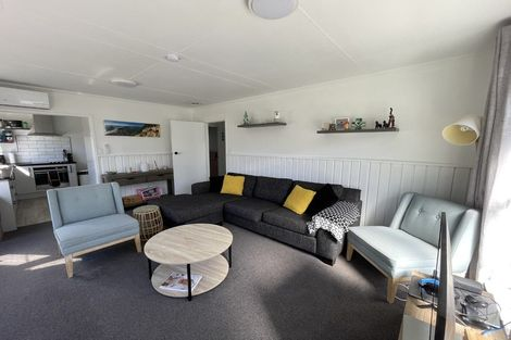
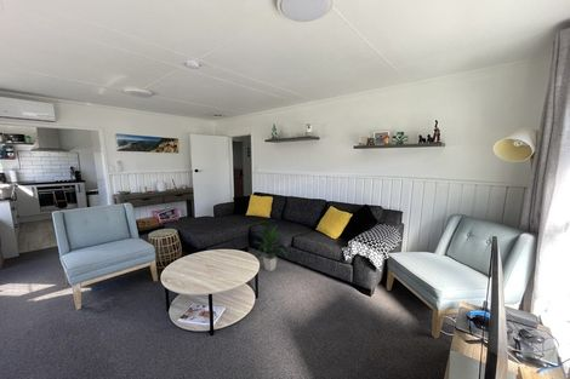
+ indoor plant (268, 246)
